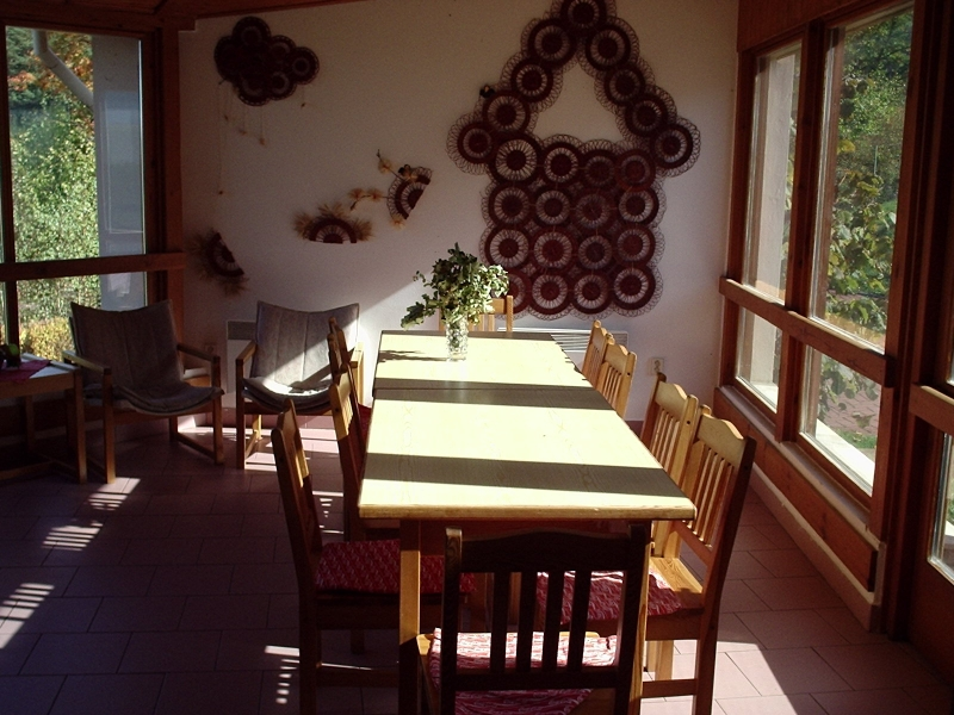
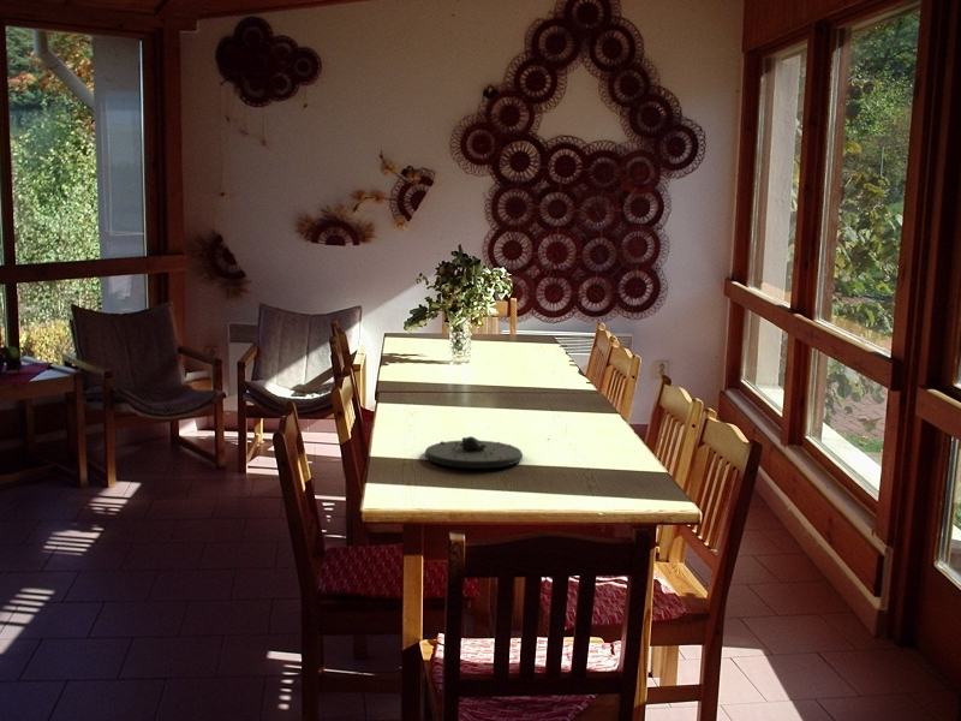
+ plate (473, 446)
